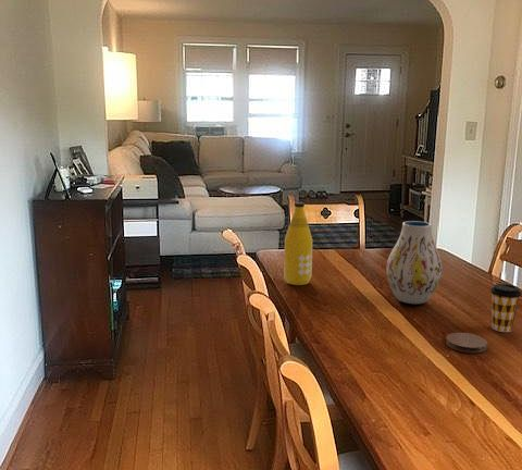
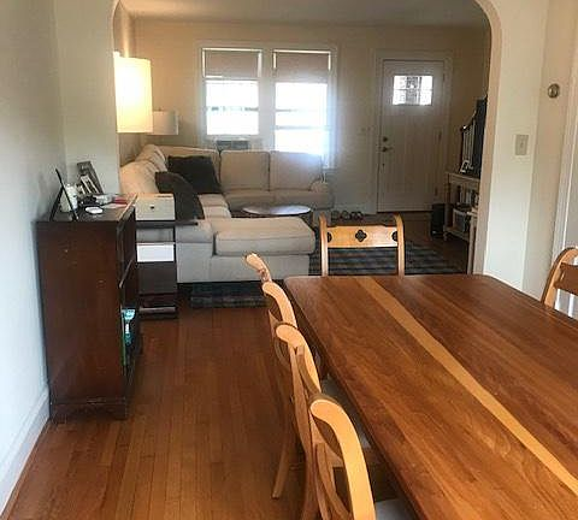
- bottle (298, 243)
- coffee cup (504, 308)
- coaster (465, 342)
- vase (414, 262)
